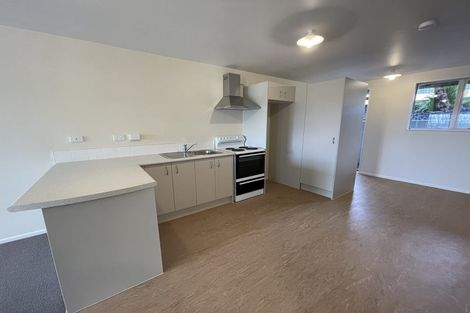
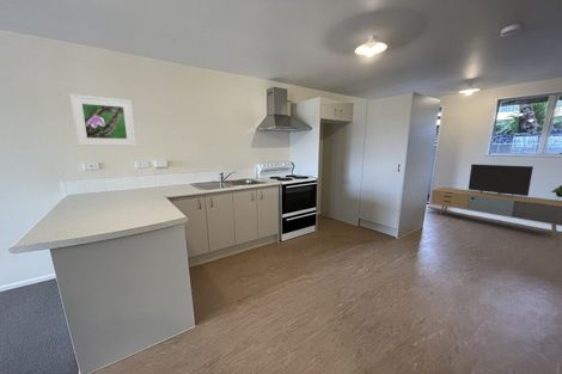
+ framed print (105, 122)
+ media console (494, 194)
